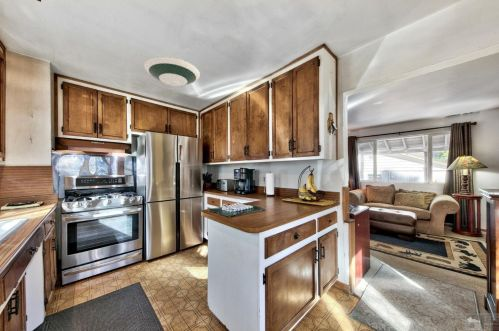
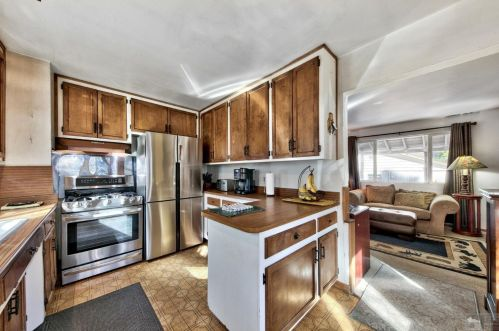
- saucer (173, 77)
